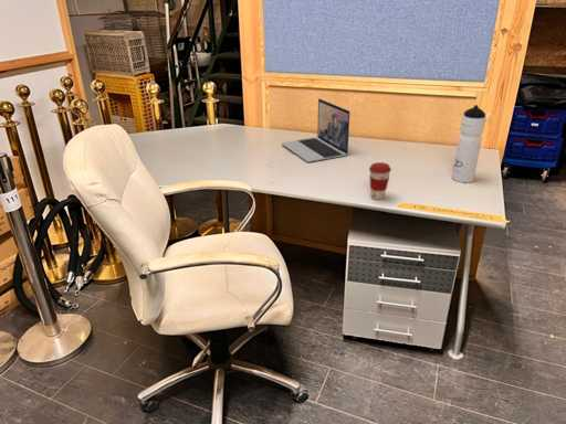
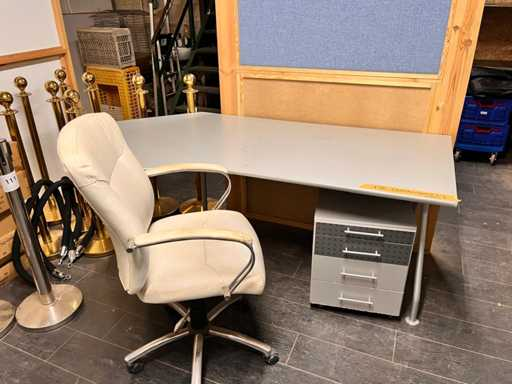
- water bottle (469, 142)
- laptop (317, 130)
- coffee cup (378, 181)
